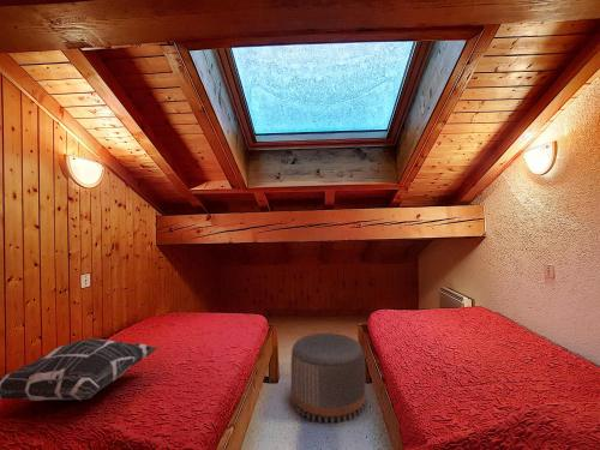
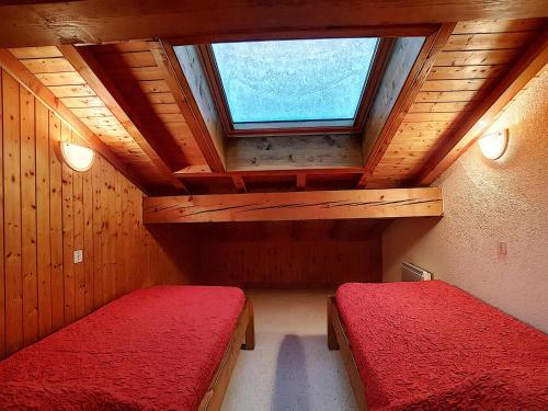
- pouf (328, 368)
- decorative pillow (79, 366)
